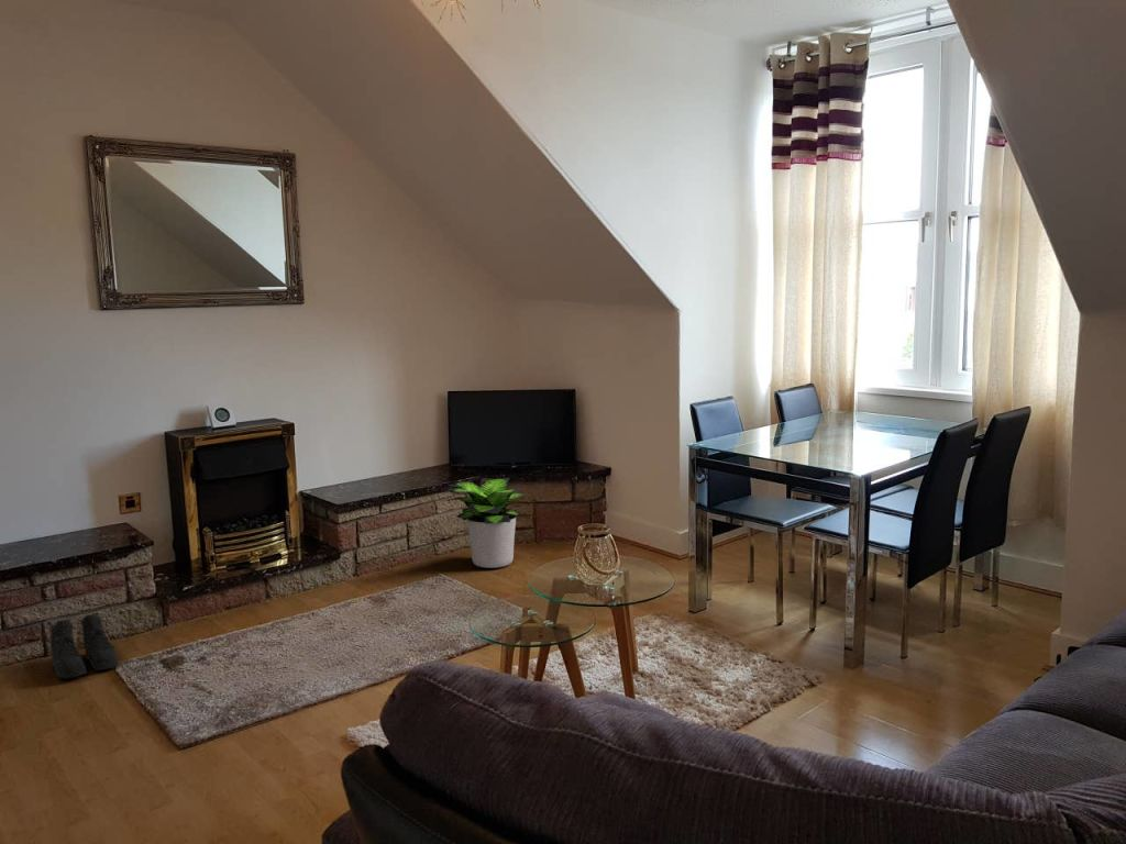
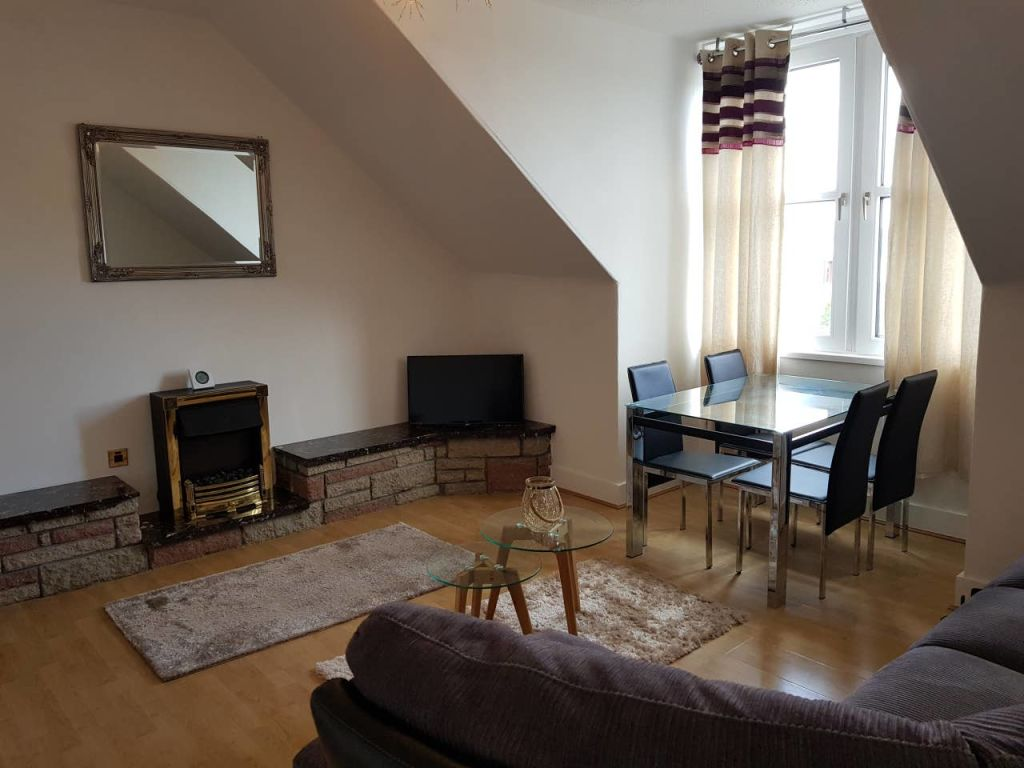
- potted plant (492, 523)
- boots (84, 642)
